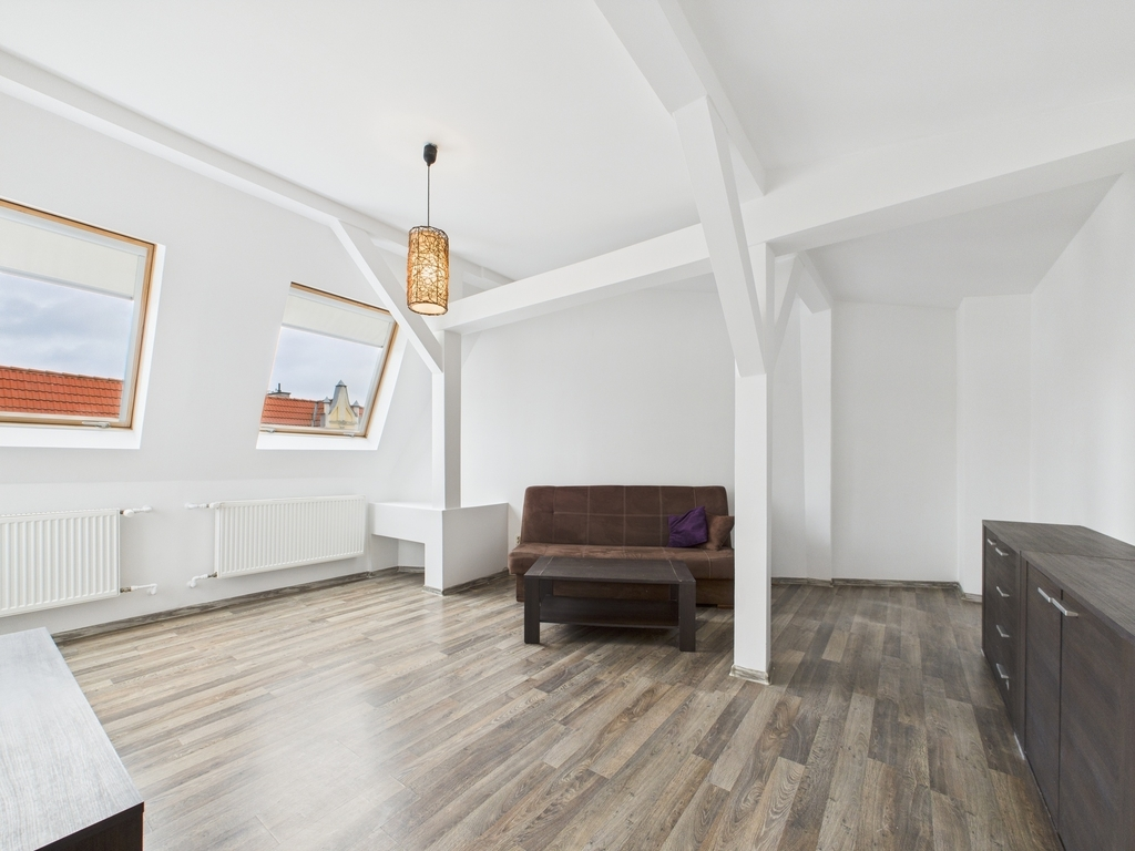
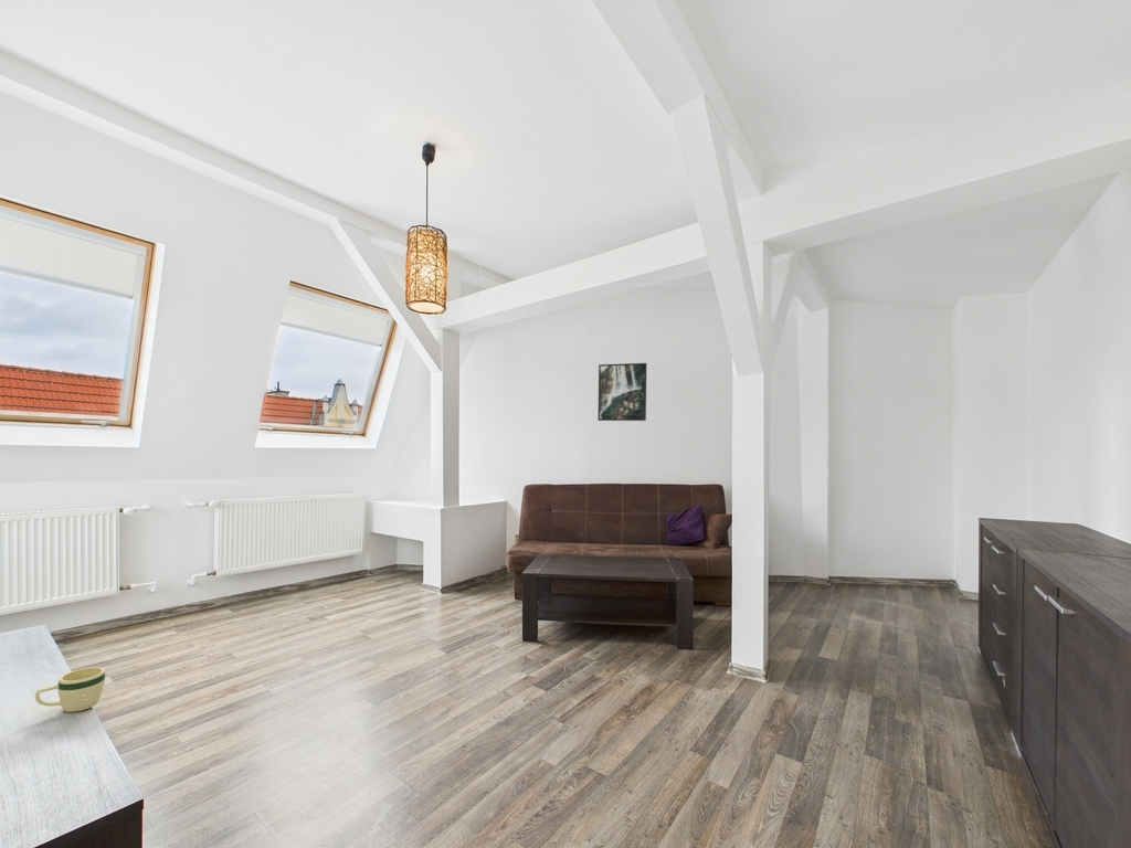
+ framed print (622, 392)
+ mug (71, 692)
